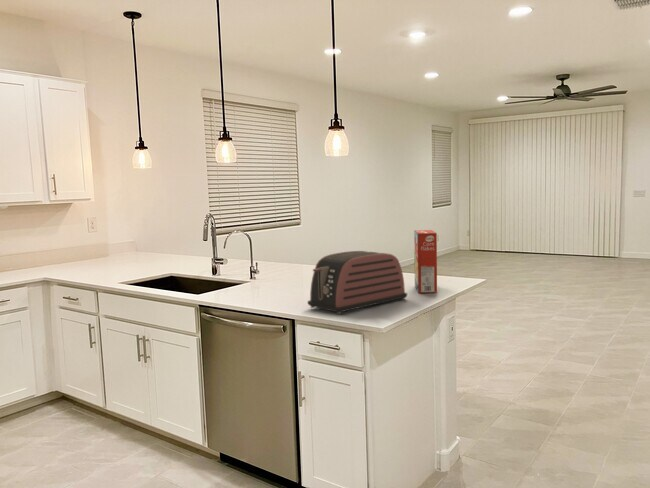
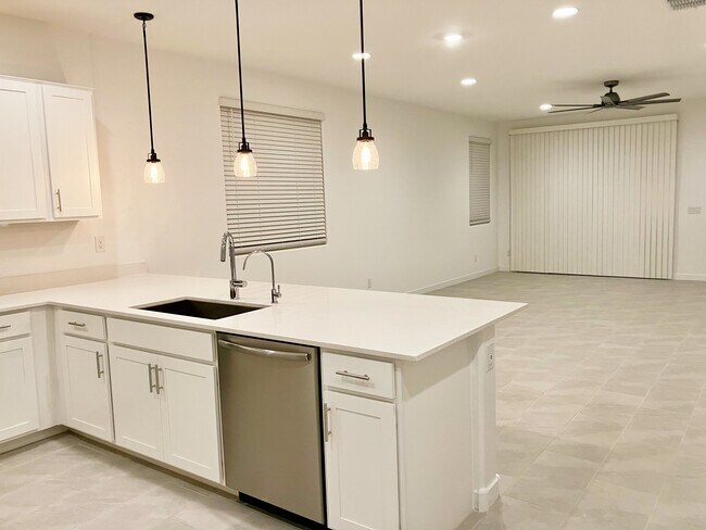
- toaster (355, 278)
- cereal box (425, 260)
